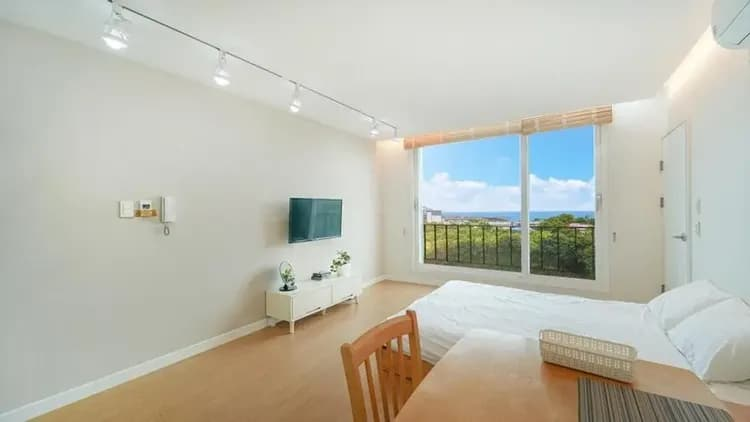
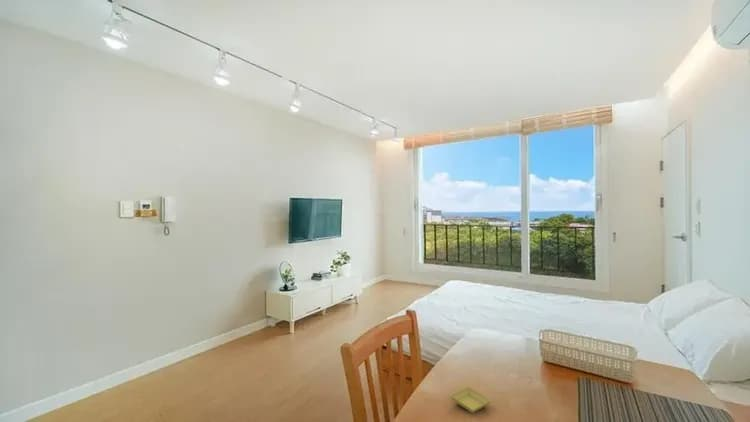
+ saucer (470, 400)
